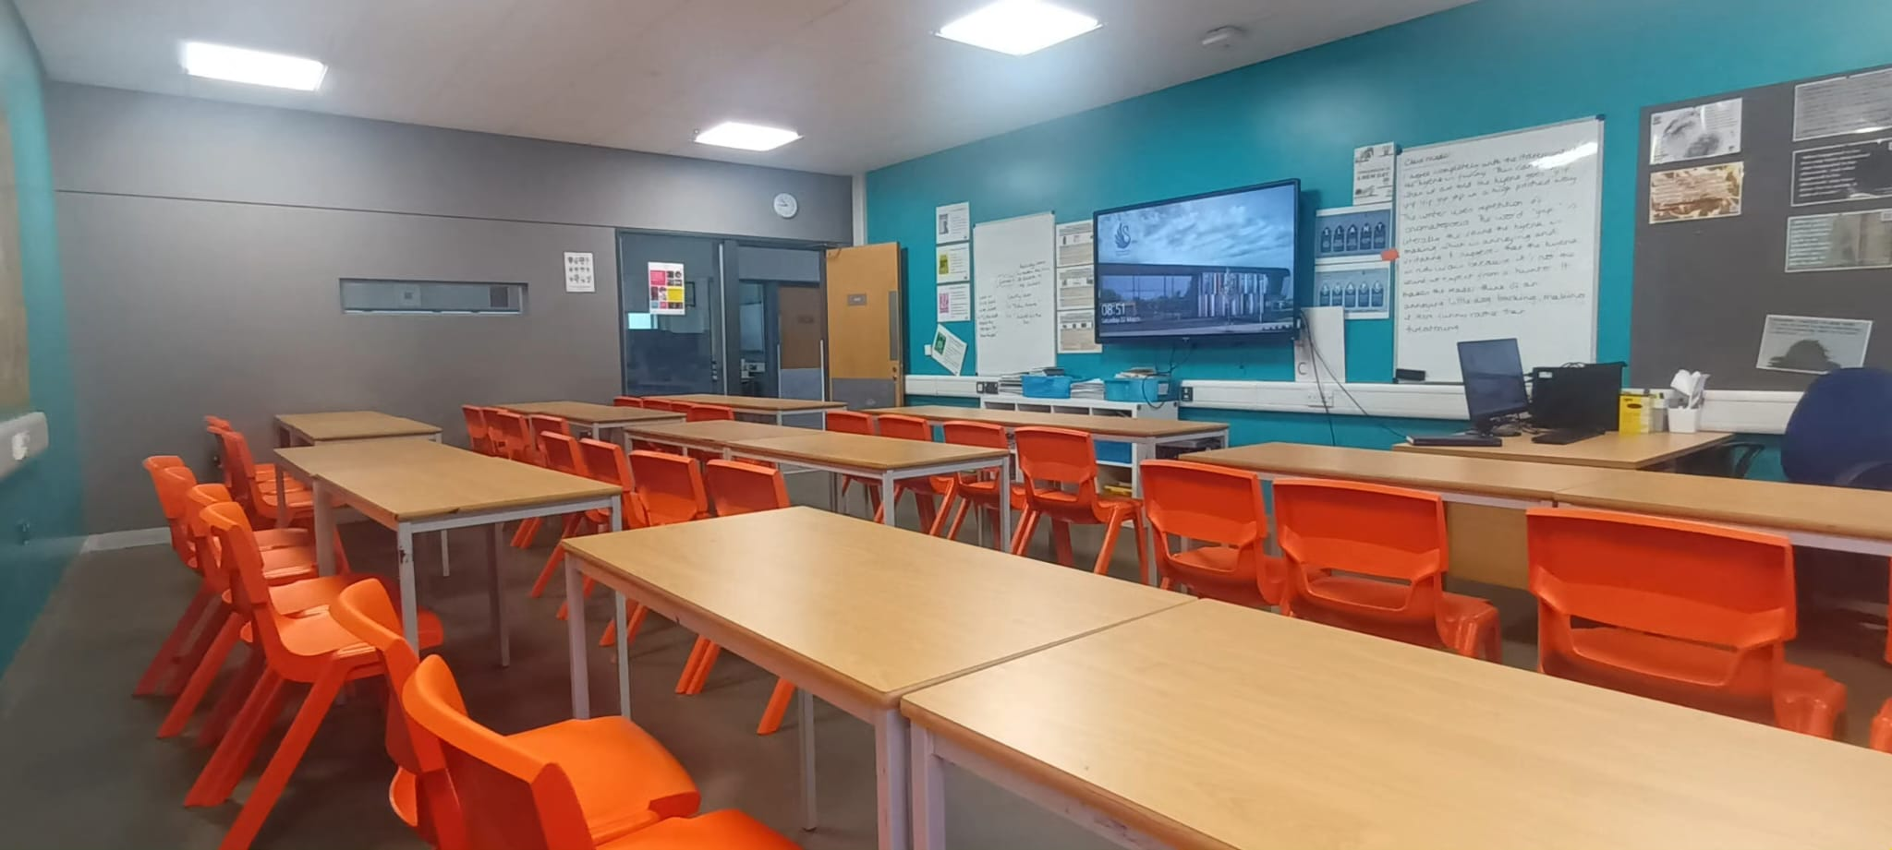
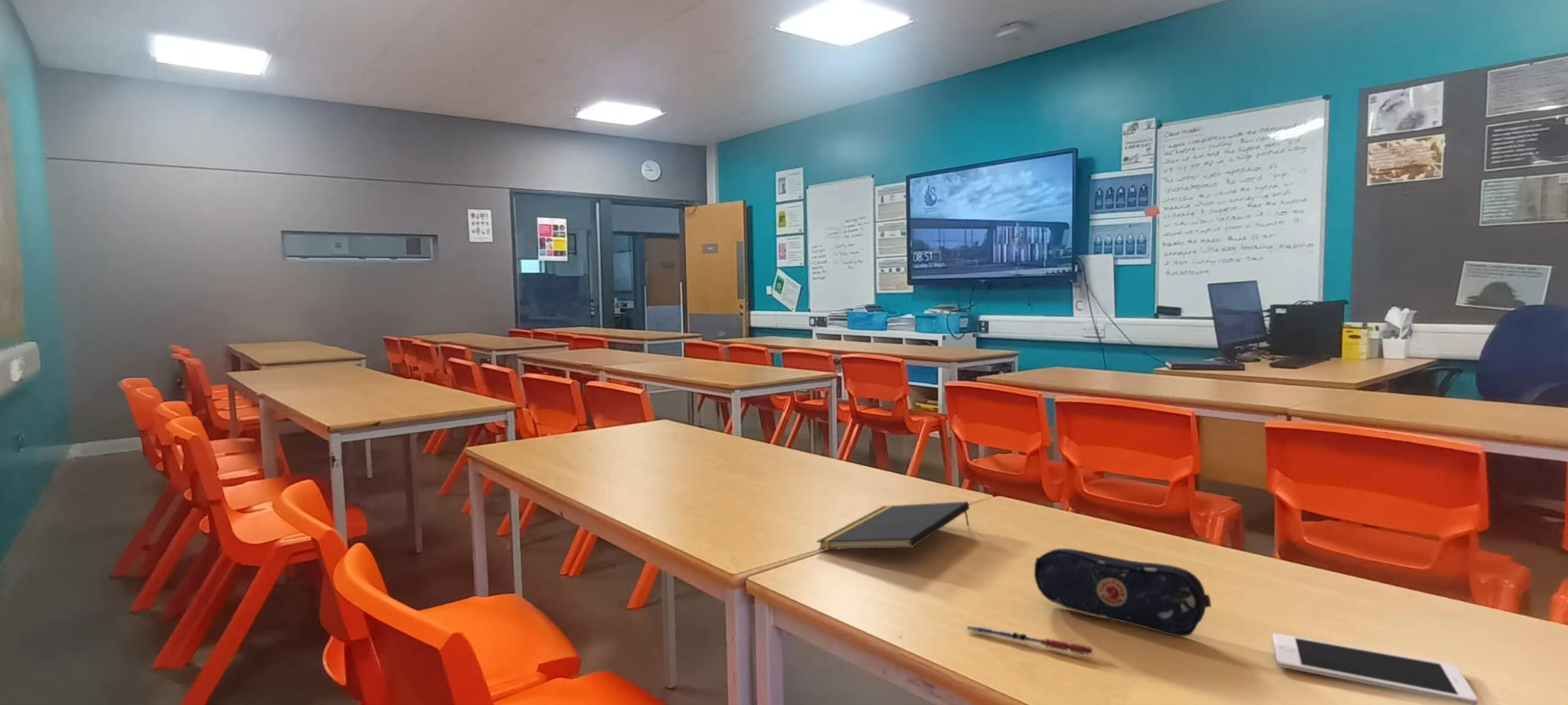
+ notepad (896, 524)
+ pen (1027, 637)
+ cell phone (1366, 666)
+ pencil case (1116, 588)
